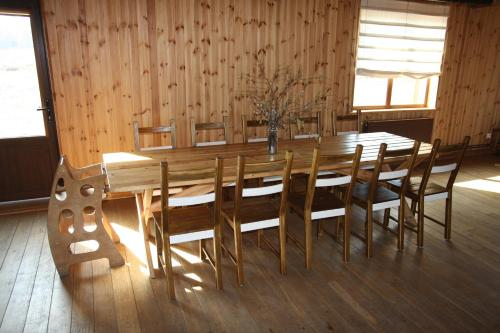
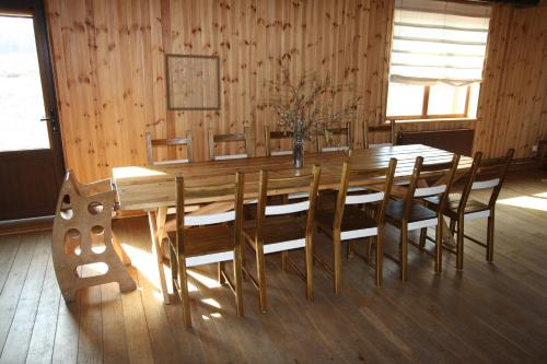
+ wall art (196, 81)
